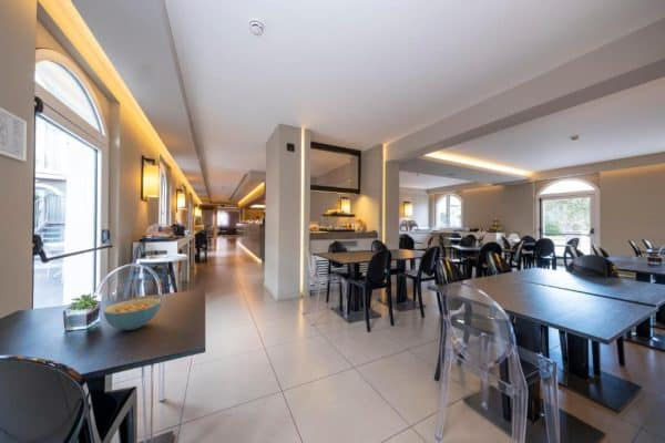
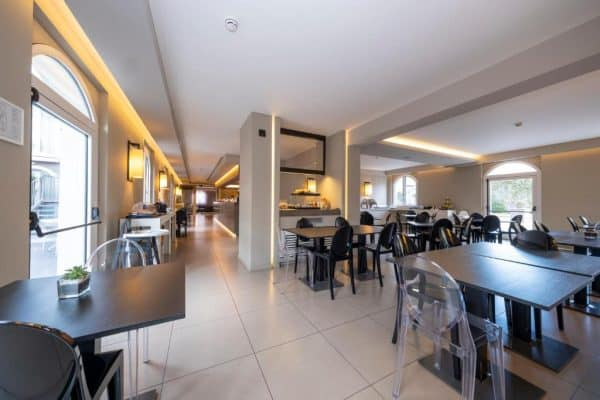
- cereal bowl (133, 316)
